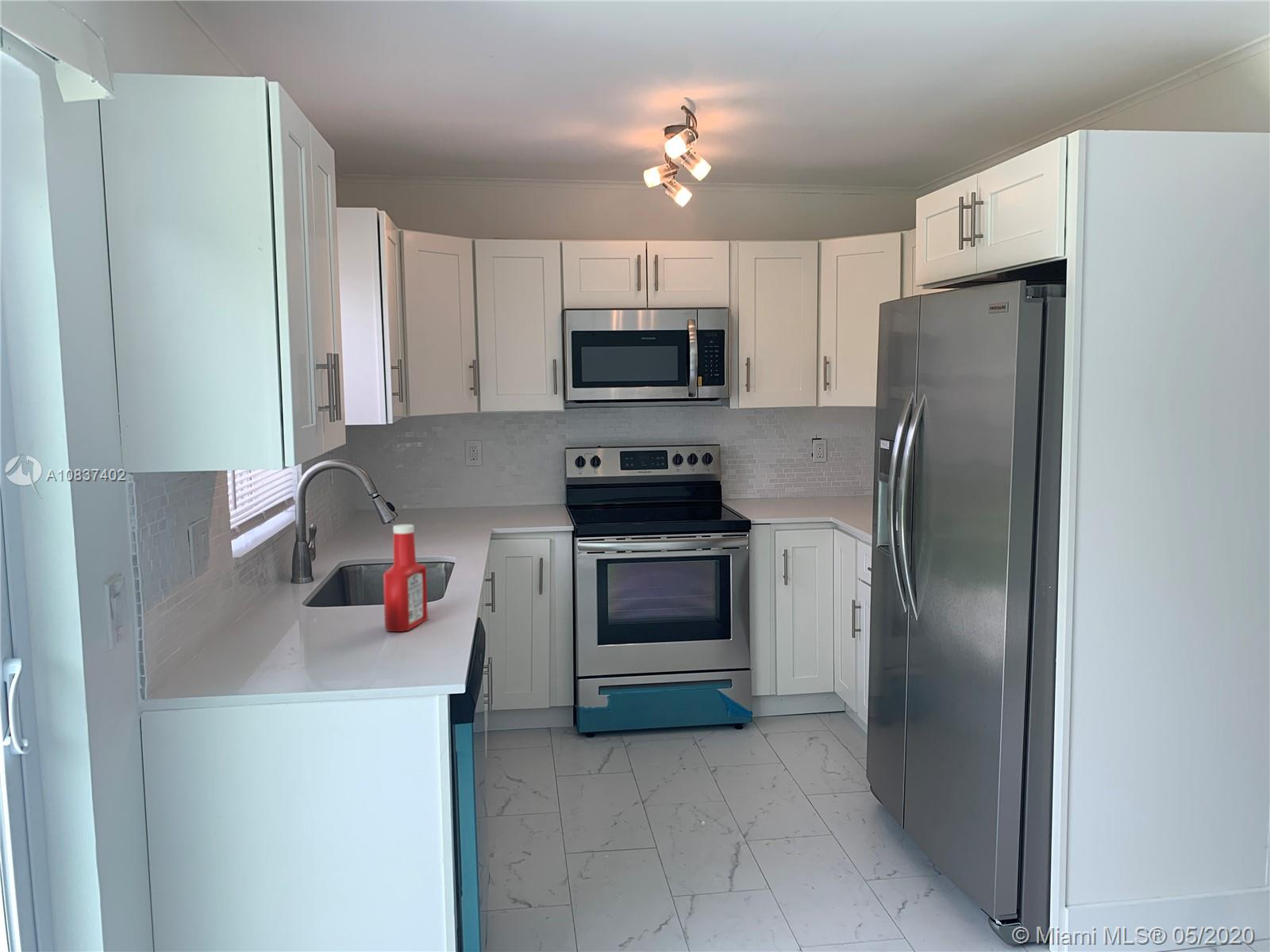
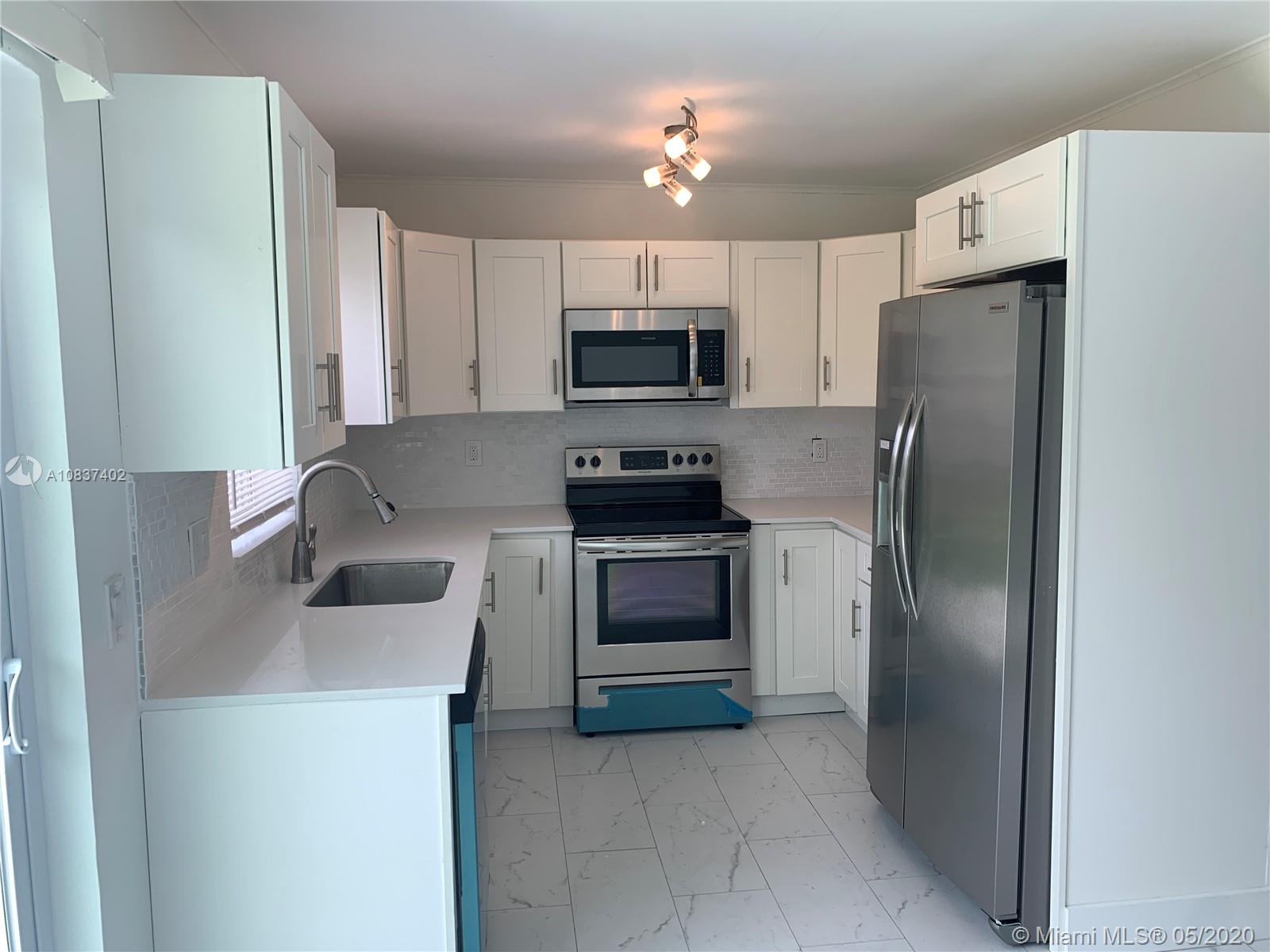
- soap bottle (405, 575)
